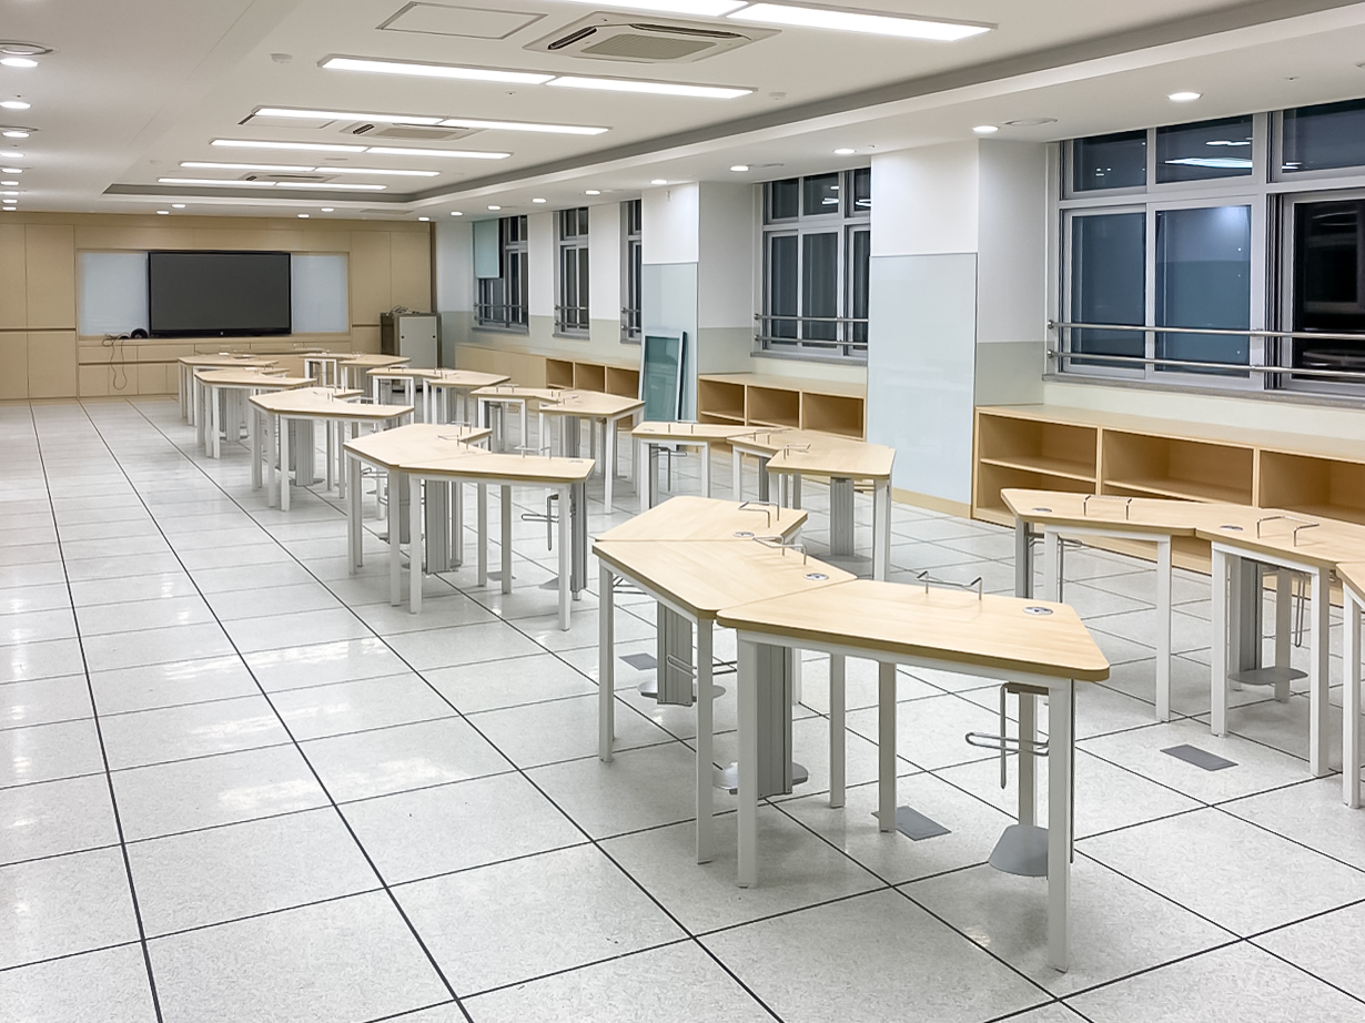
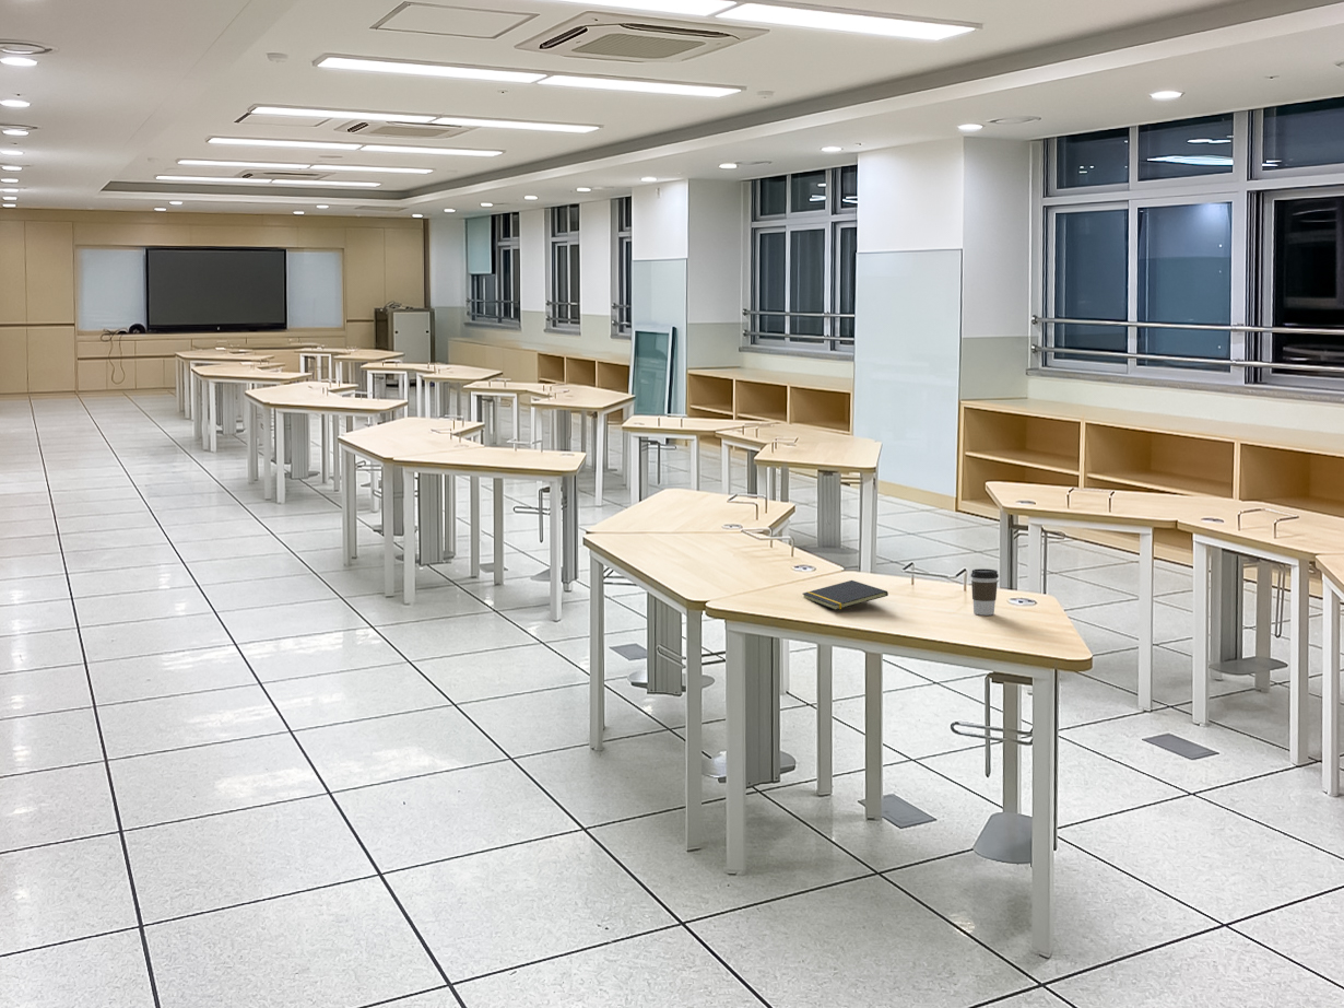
+ notepad (844, 594)
+ coffee cup (983, 591)
